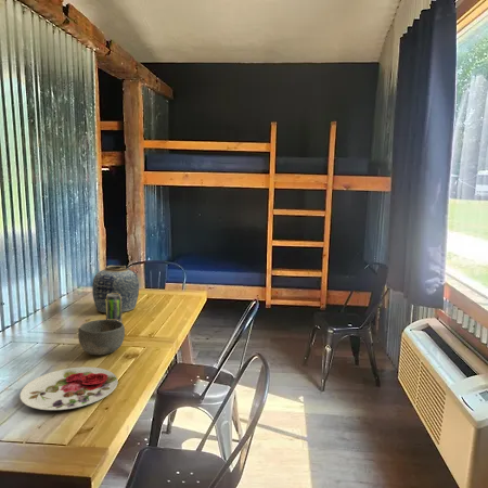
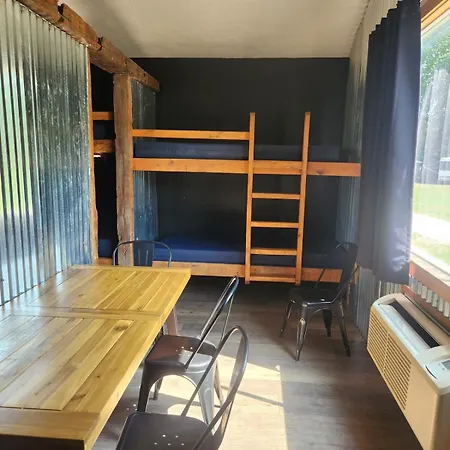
- bowl (102, 337)
- plate (70, 385)
- vase (116, 287)
- beverage can (114, 311)
